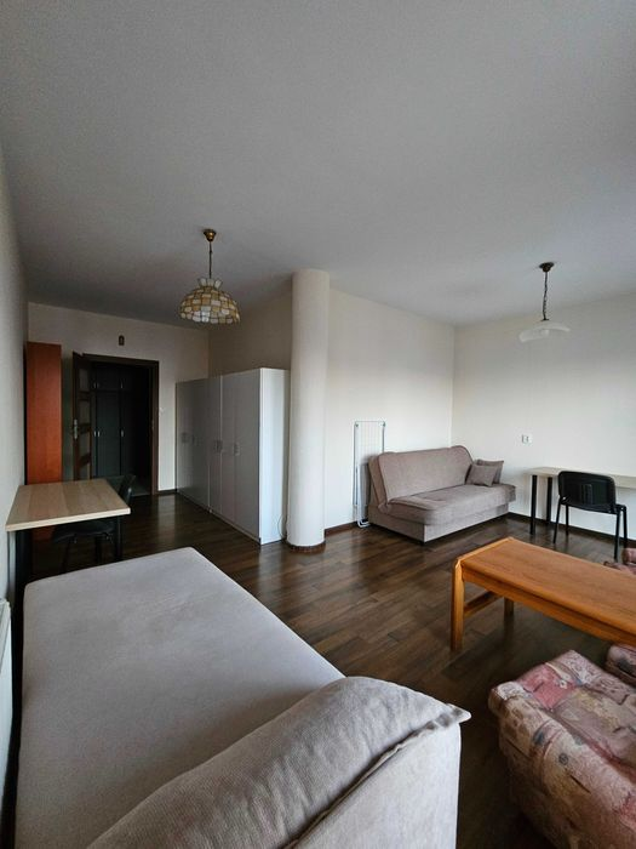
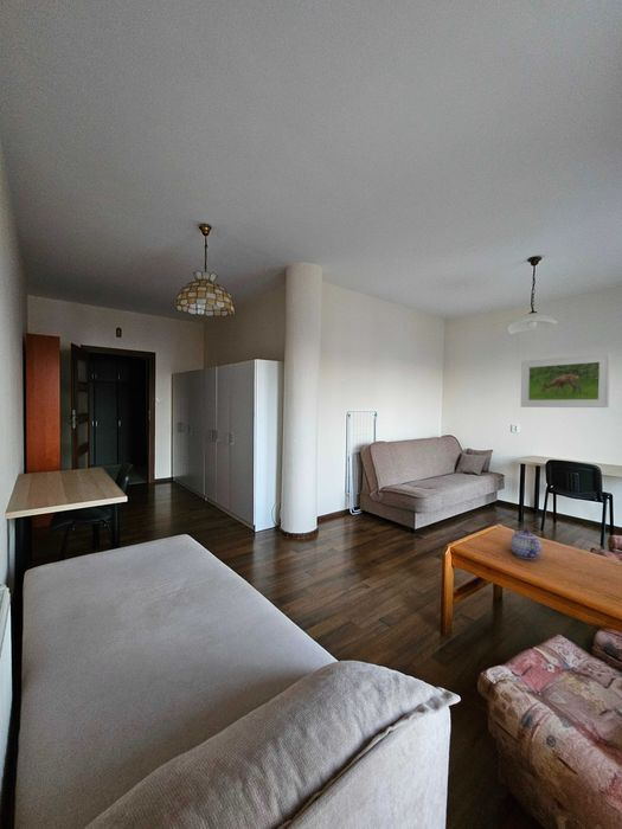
+ teapot (525, 542)
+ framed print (562, 381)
